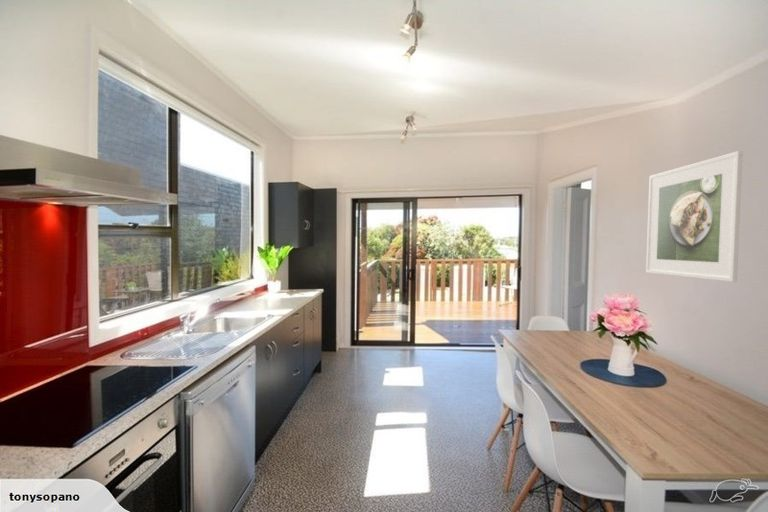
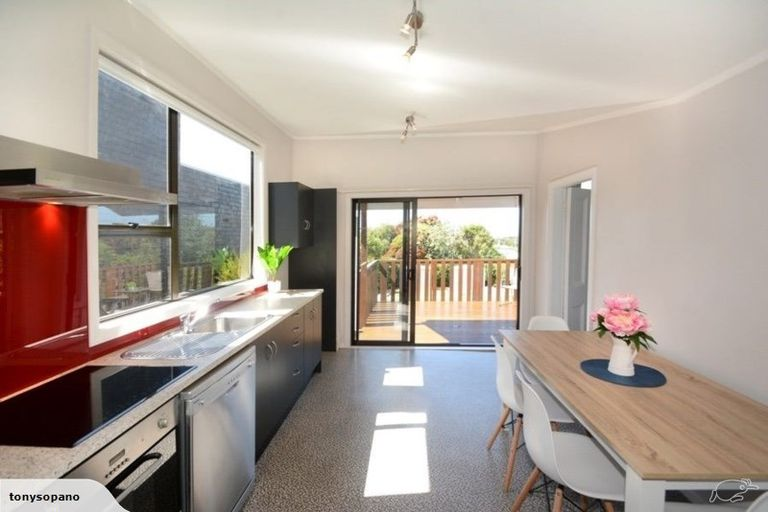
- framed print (686, 221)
